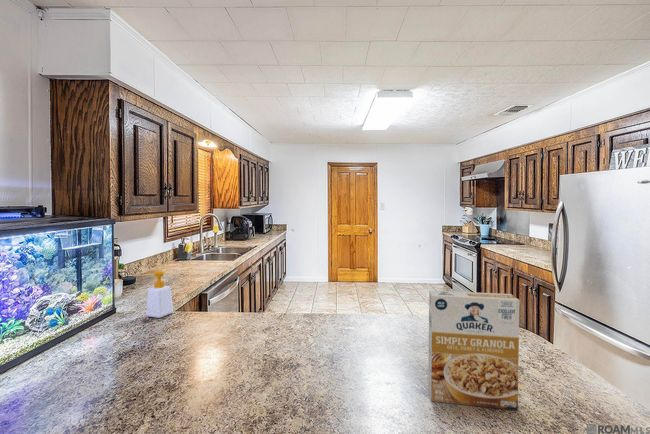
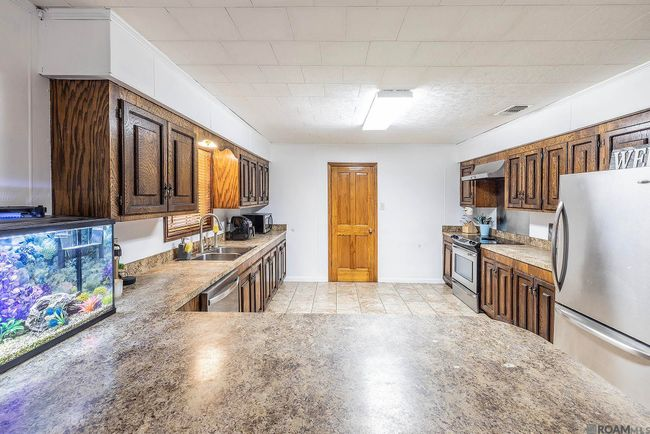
- cereal box (471, 347)
- soap bottle (156, 292)
